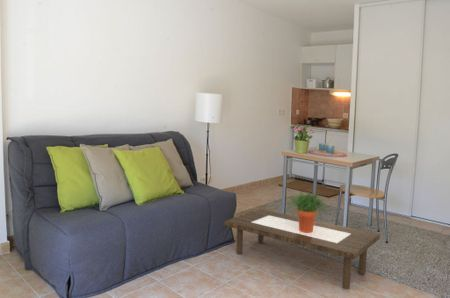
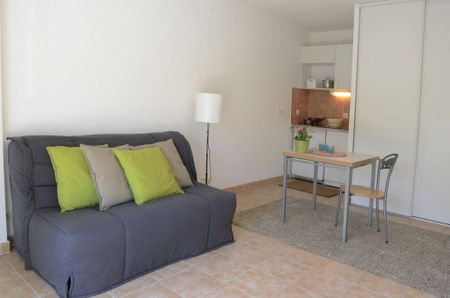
- potted plant (307, 211)
- coffee table (298, 244)
